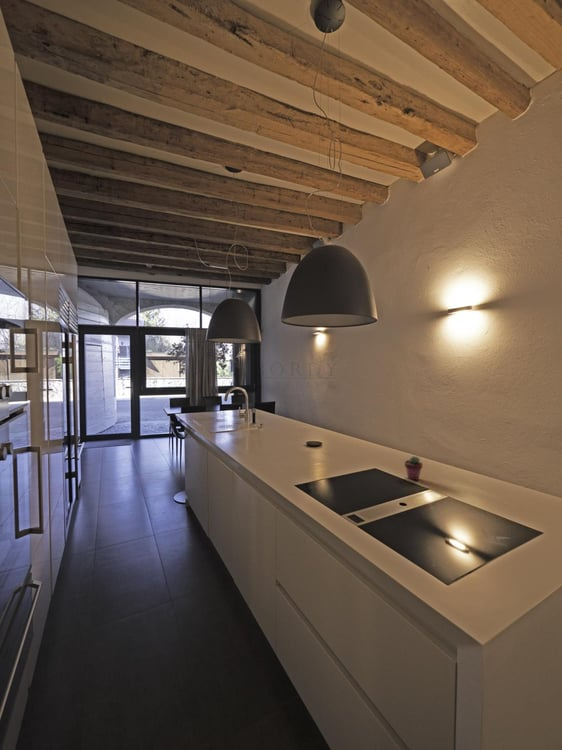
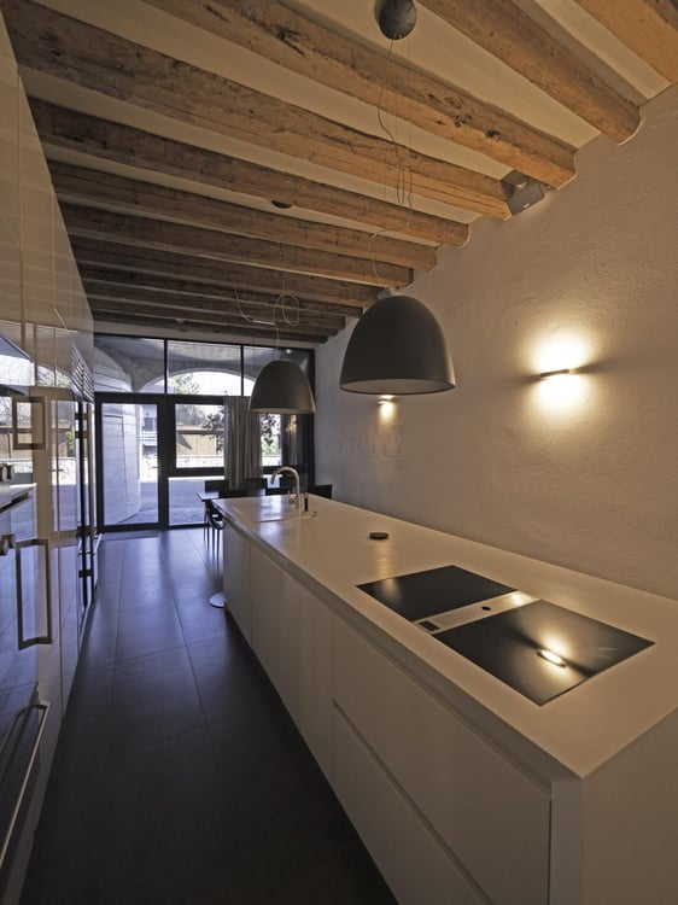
- potted succulent (413, 467)
